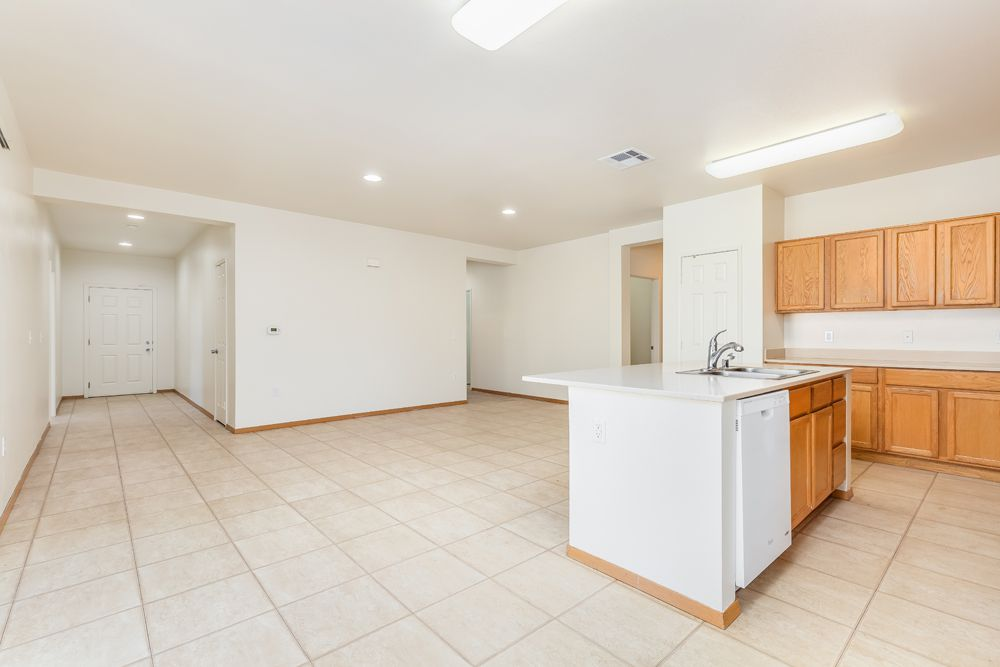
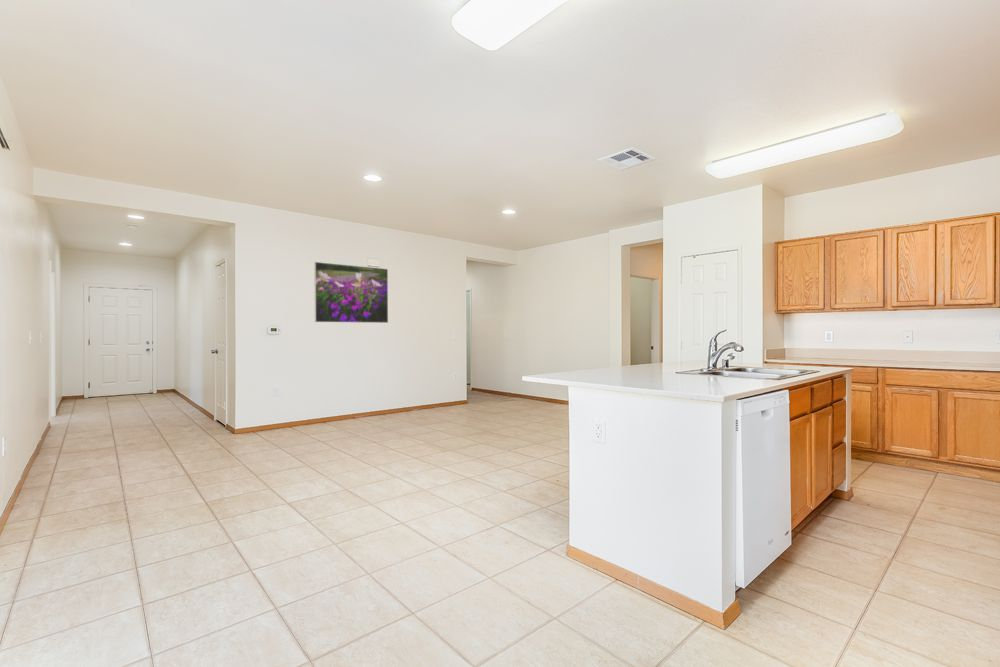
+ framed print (353, 294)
